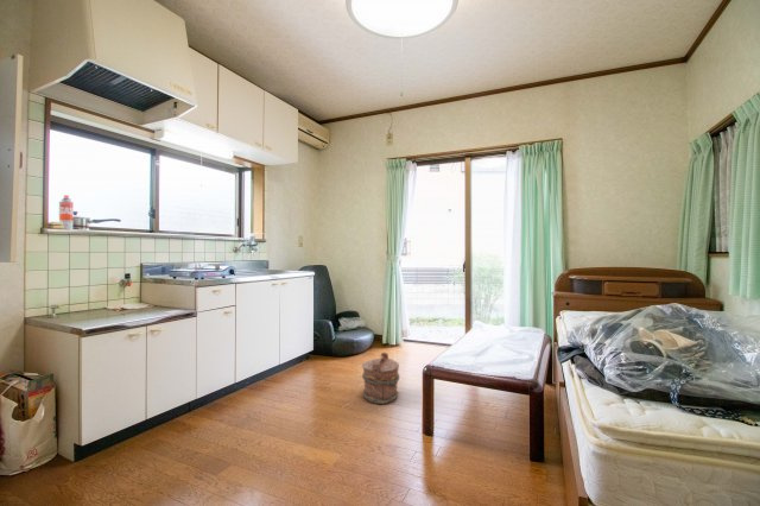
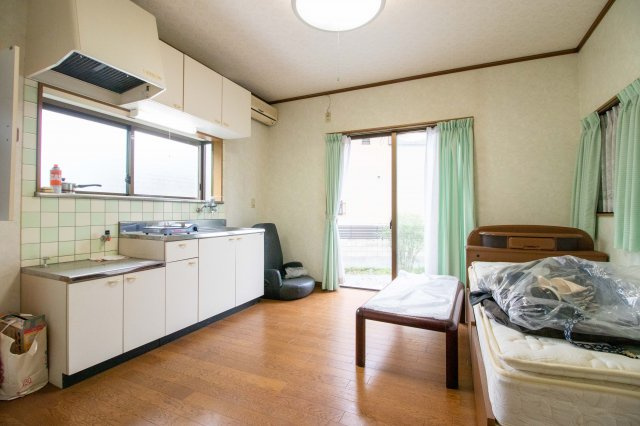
- bucket (380, 377)
